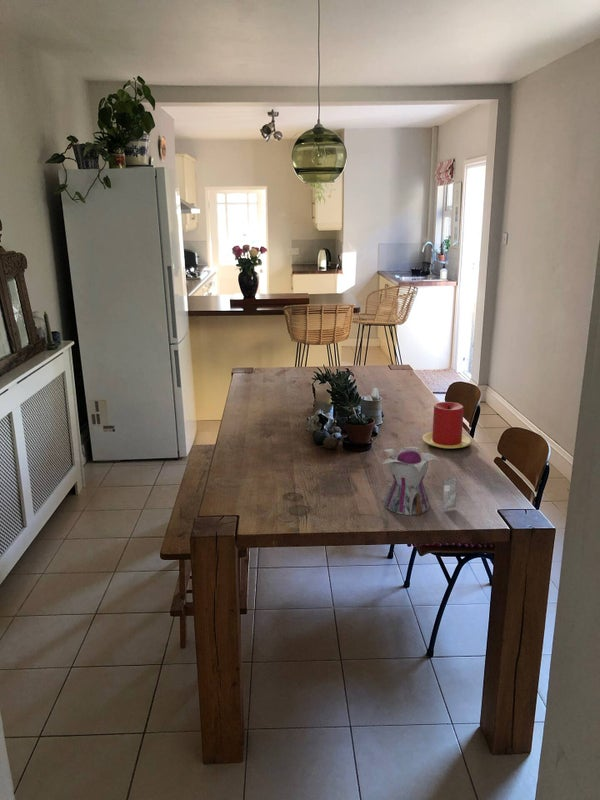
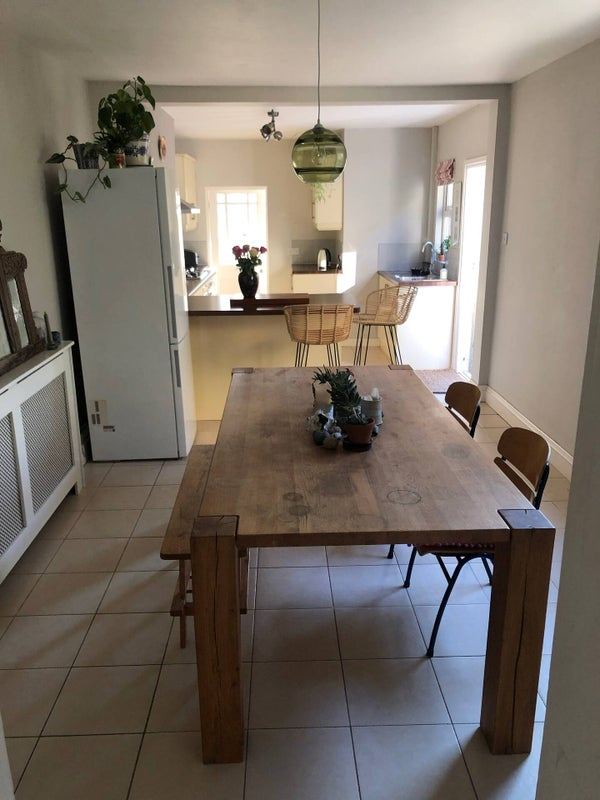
- candle (447, 424)
- teapot (414, 478)
